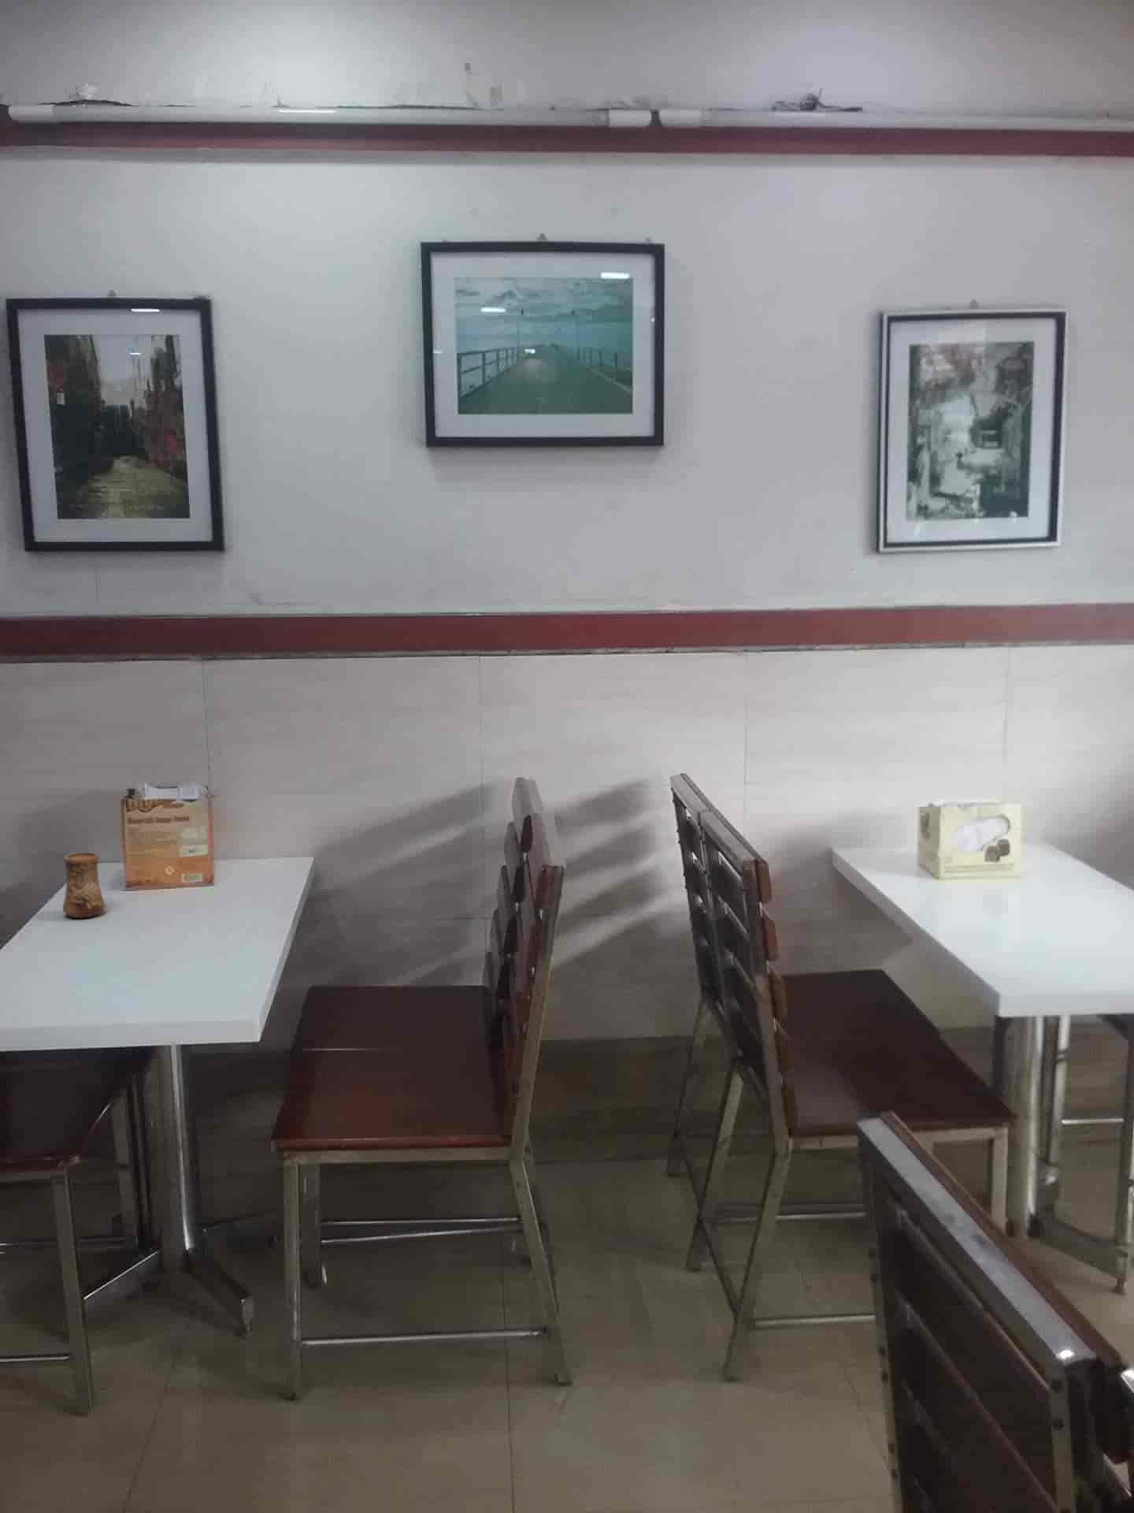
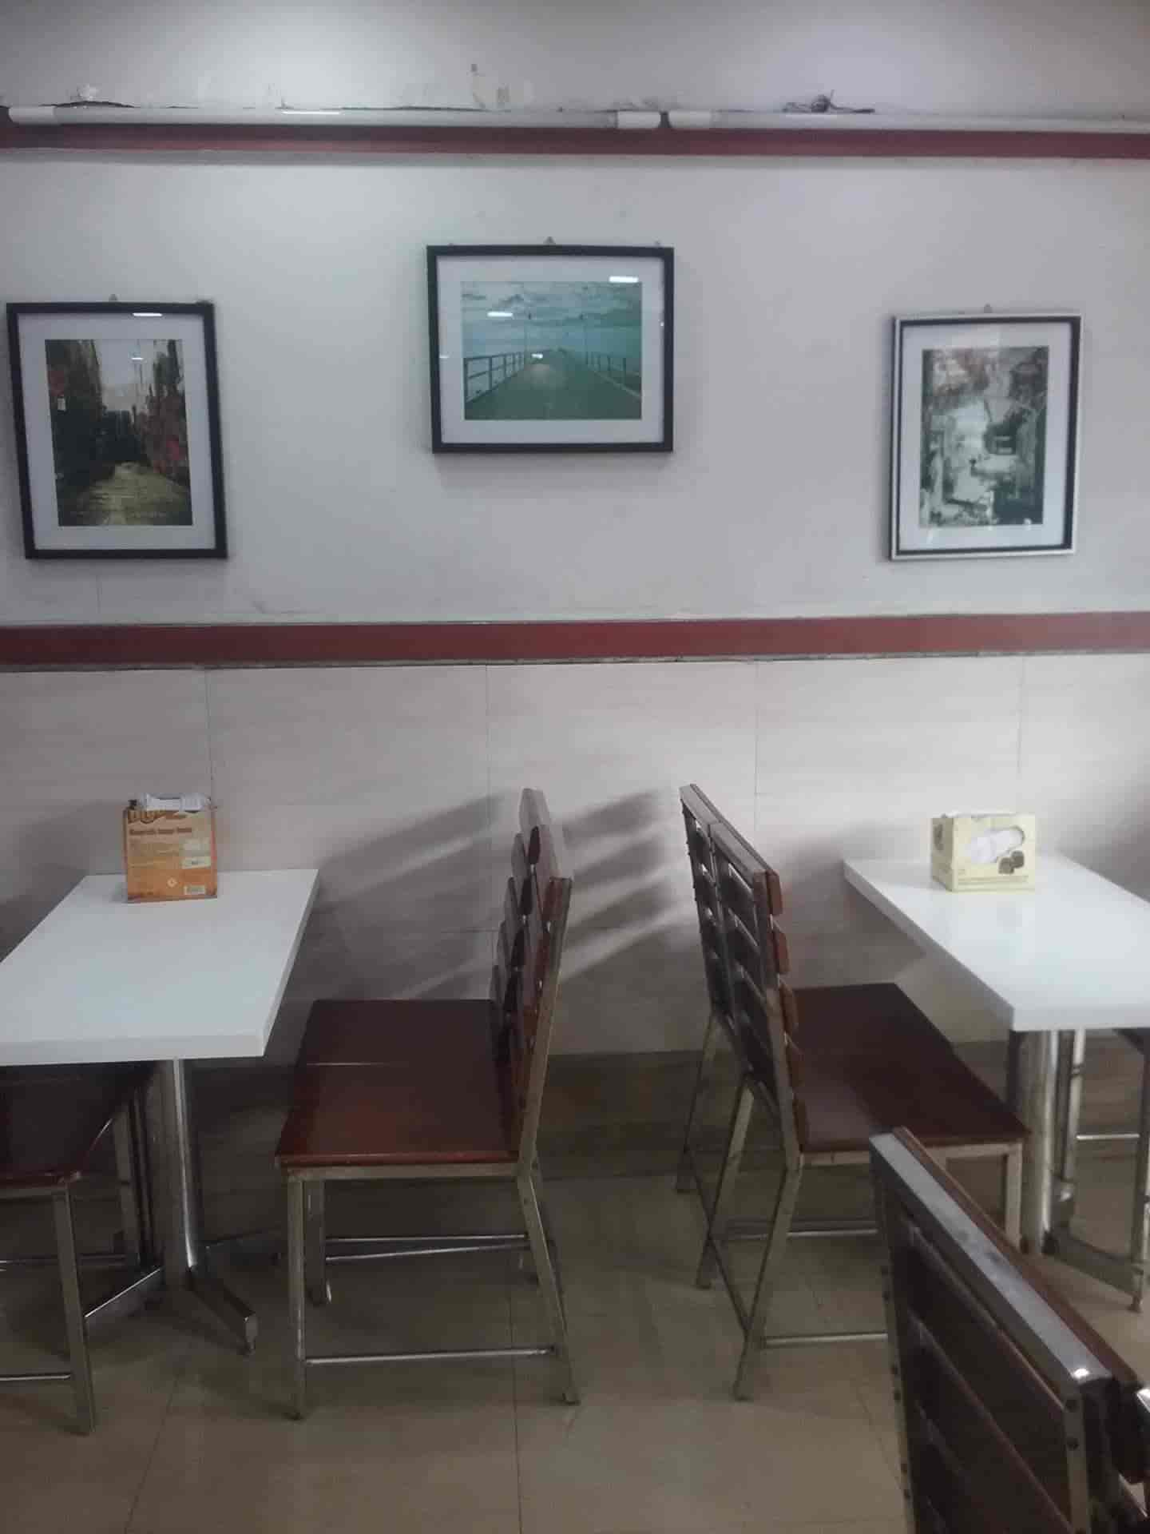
- cup (82, 885)
